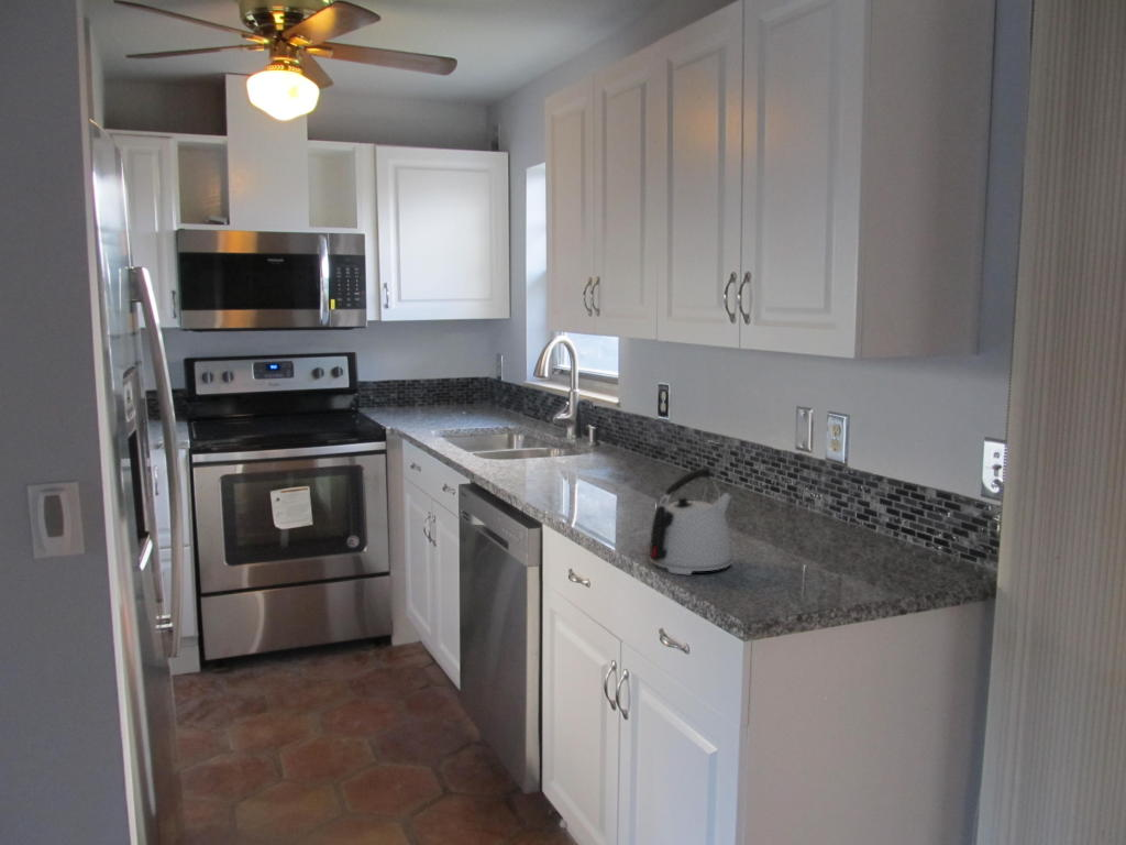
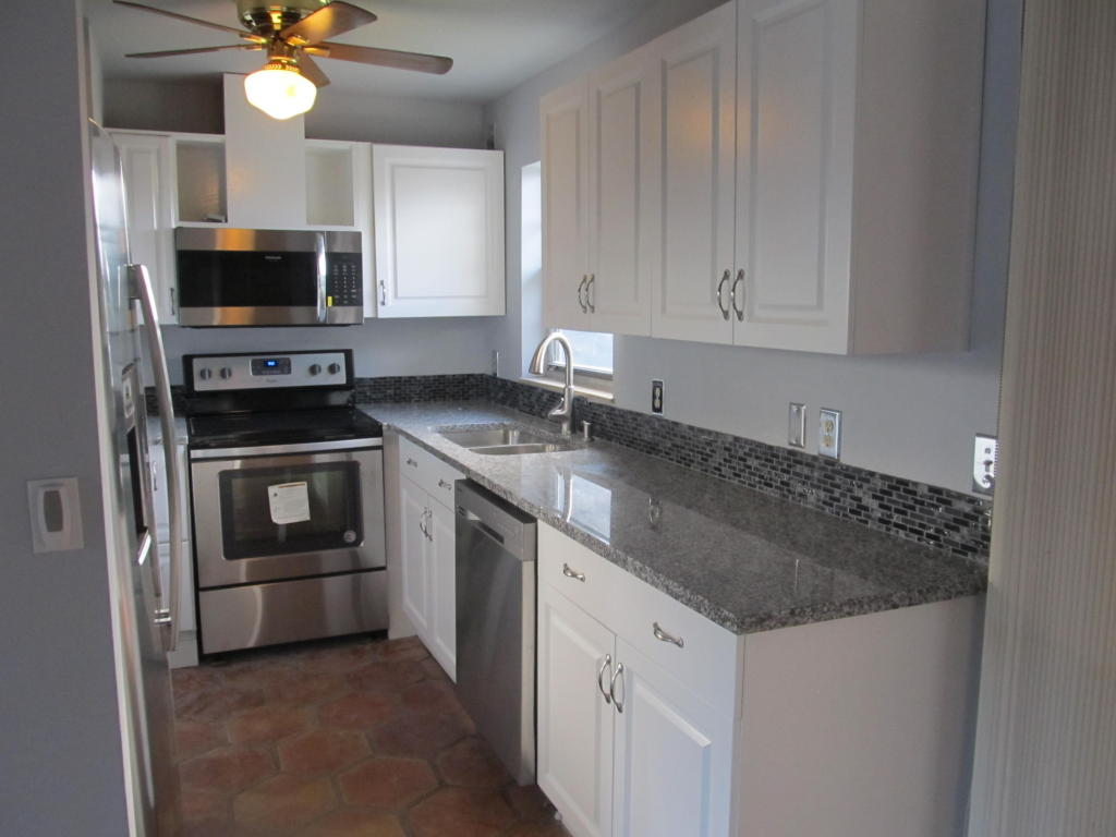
- kettle (693, 516)
